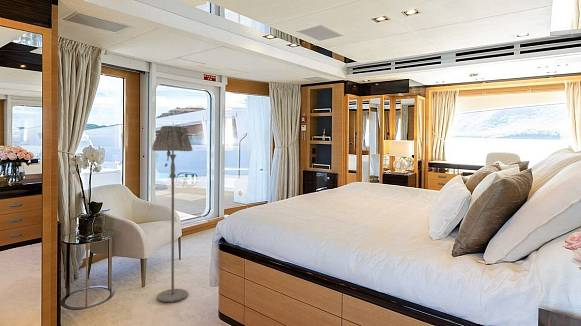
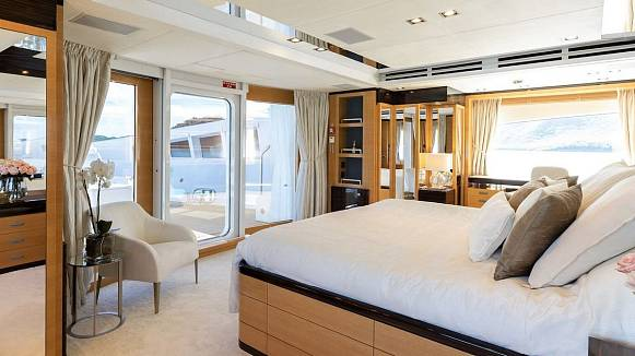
- floor lamp (172, 211)
